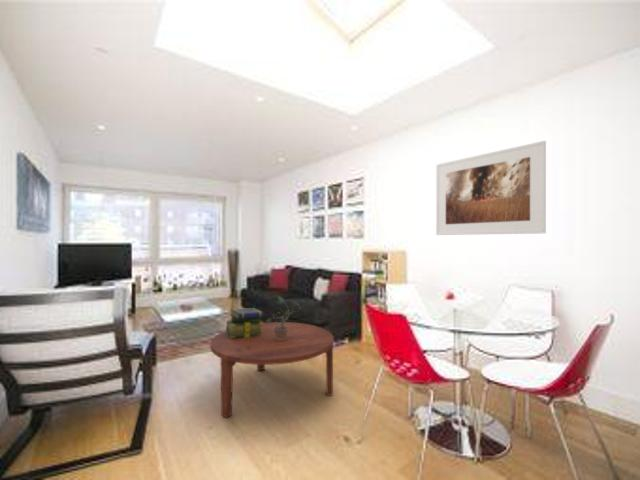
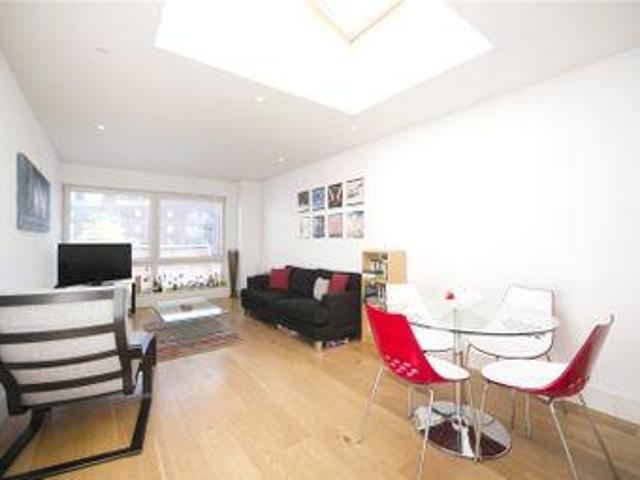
- potted plant (283, 318)
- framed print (483, 194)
- coffee table (273, 363)
- stack of books (245, 321)
